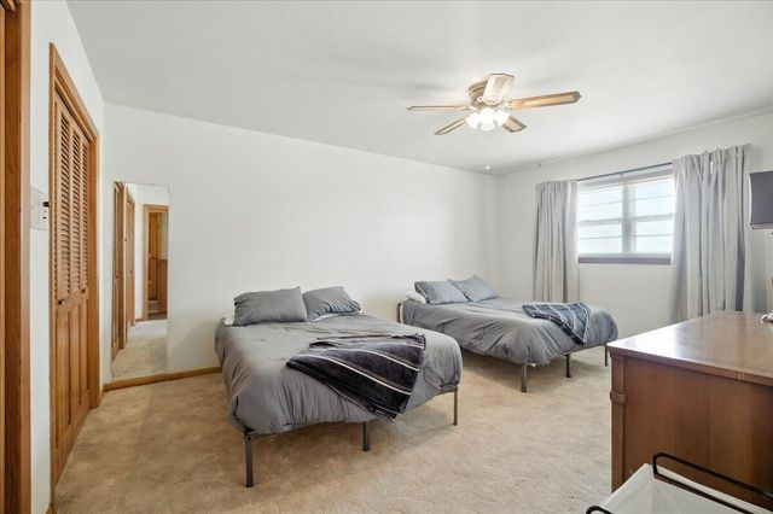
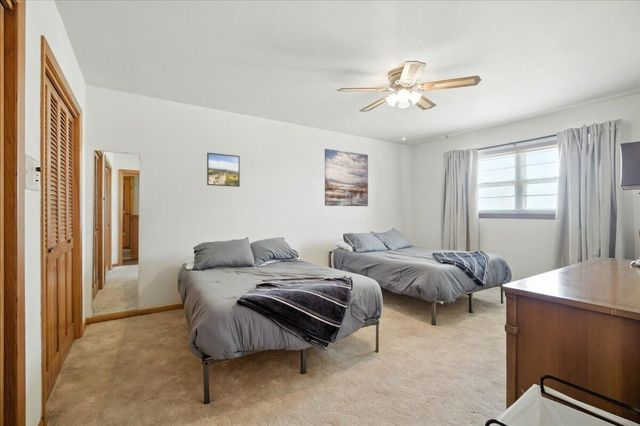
+ wall art (347, 179)
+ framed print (223, 170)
